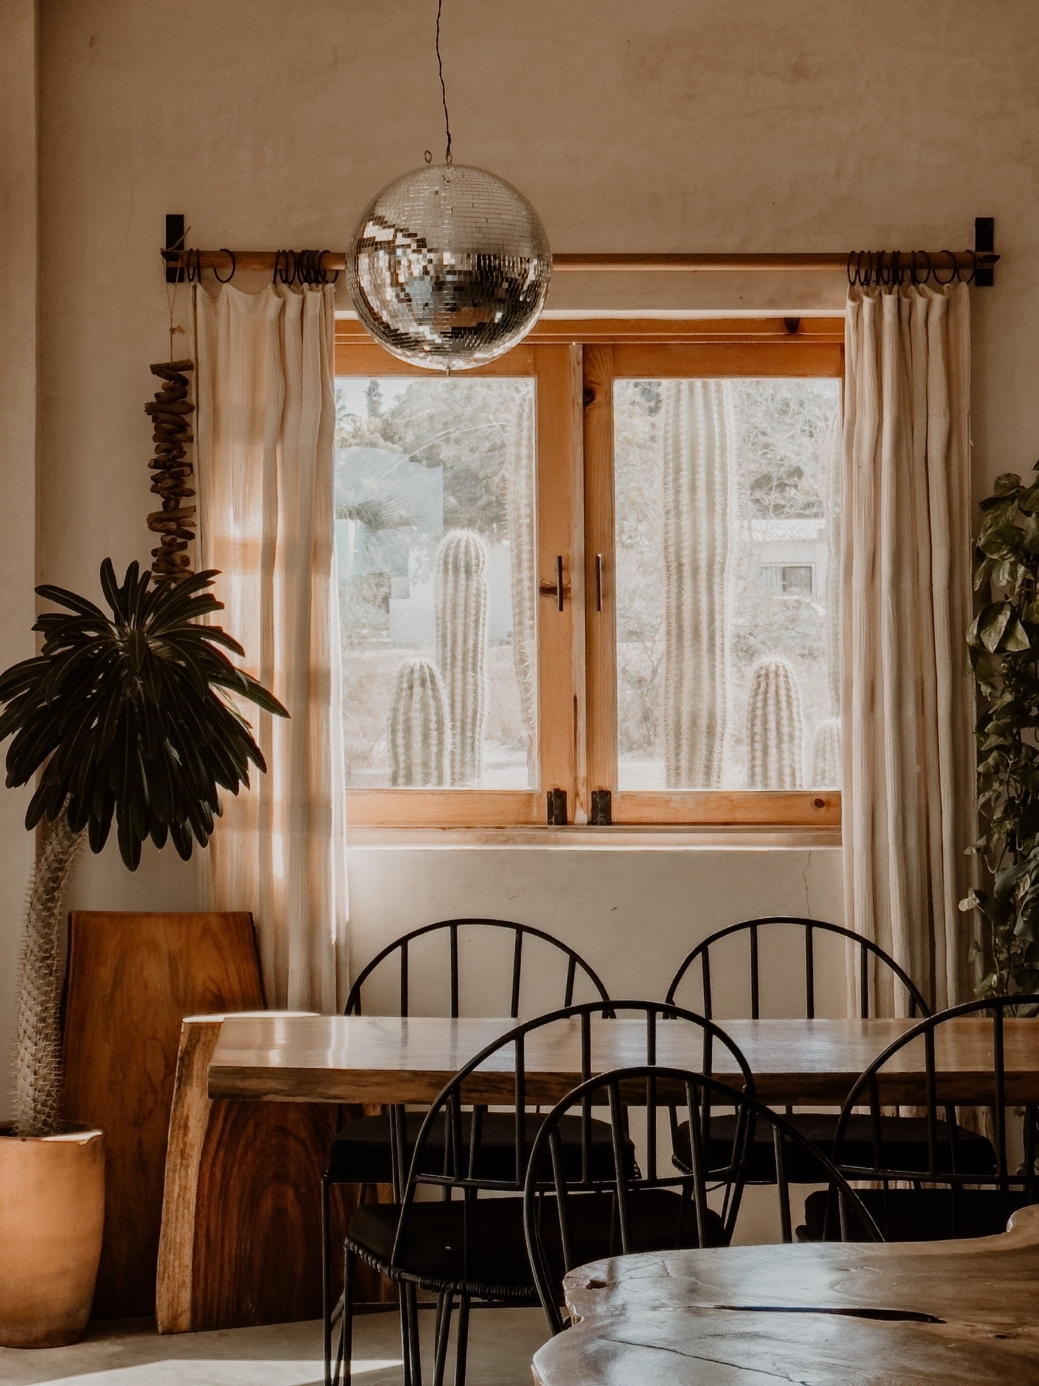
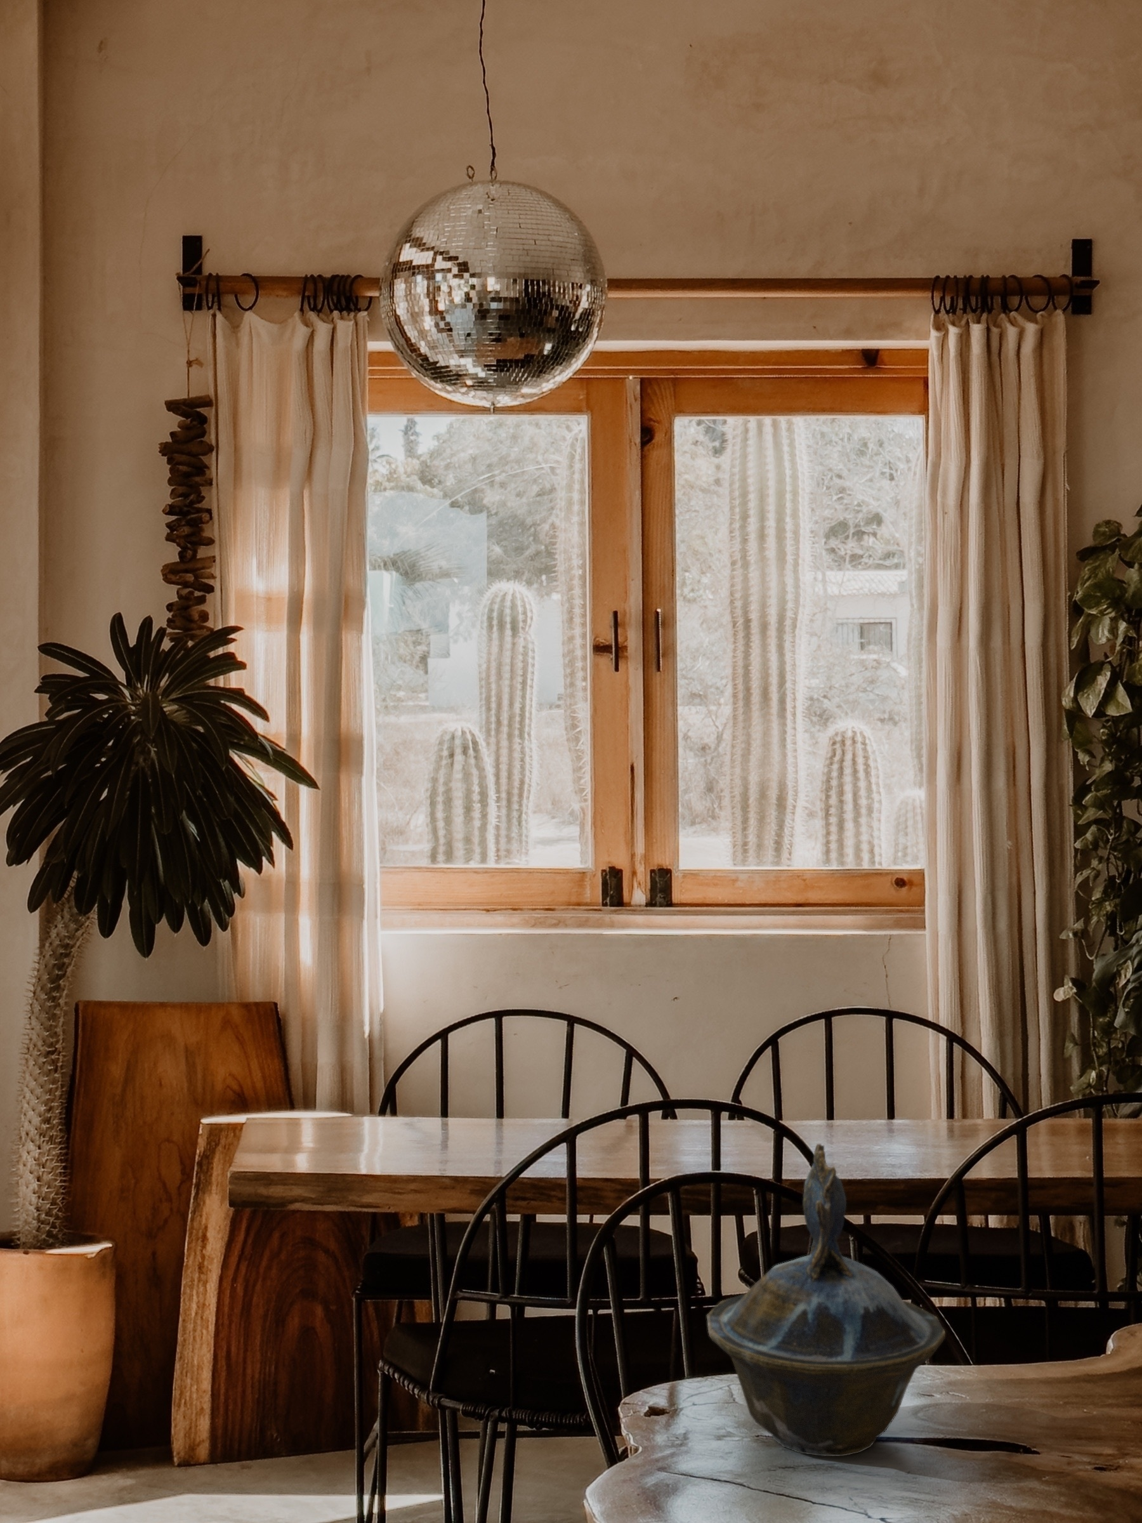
+ ceramic bowl (823, 1292)
